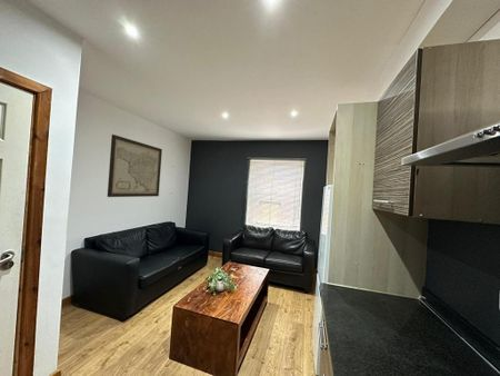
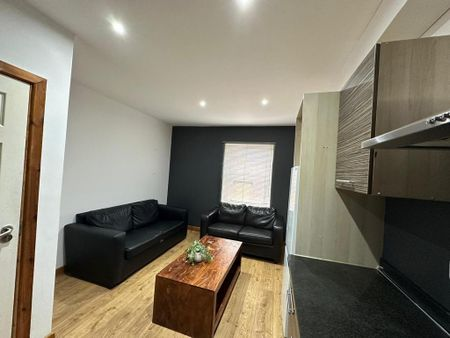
- wall art (138, 169)
